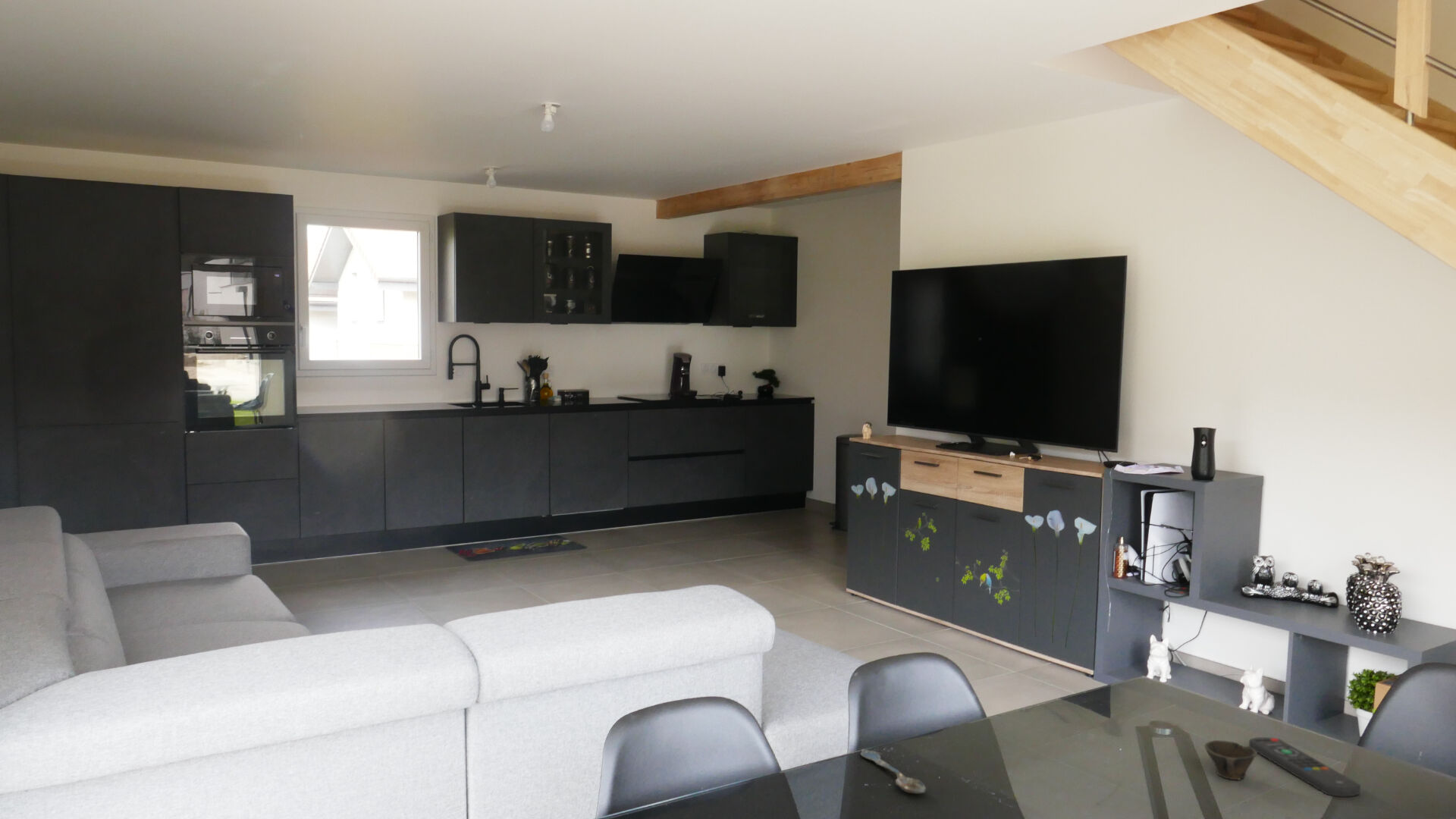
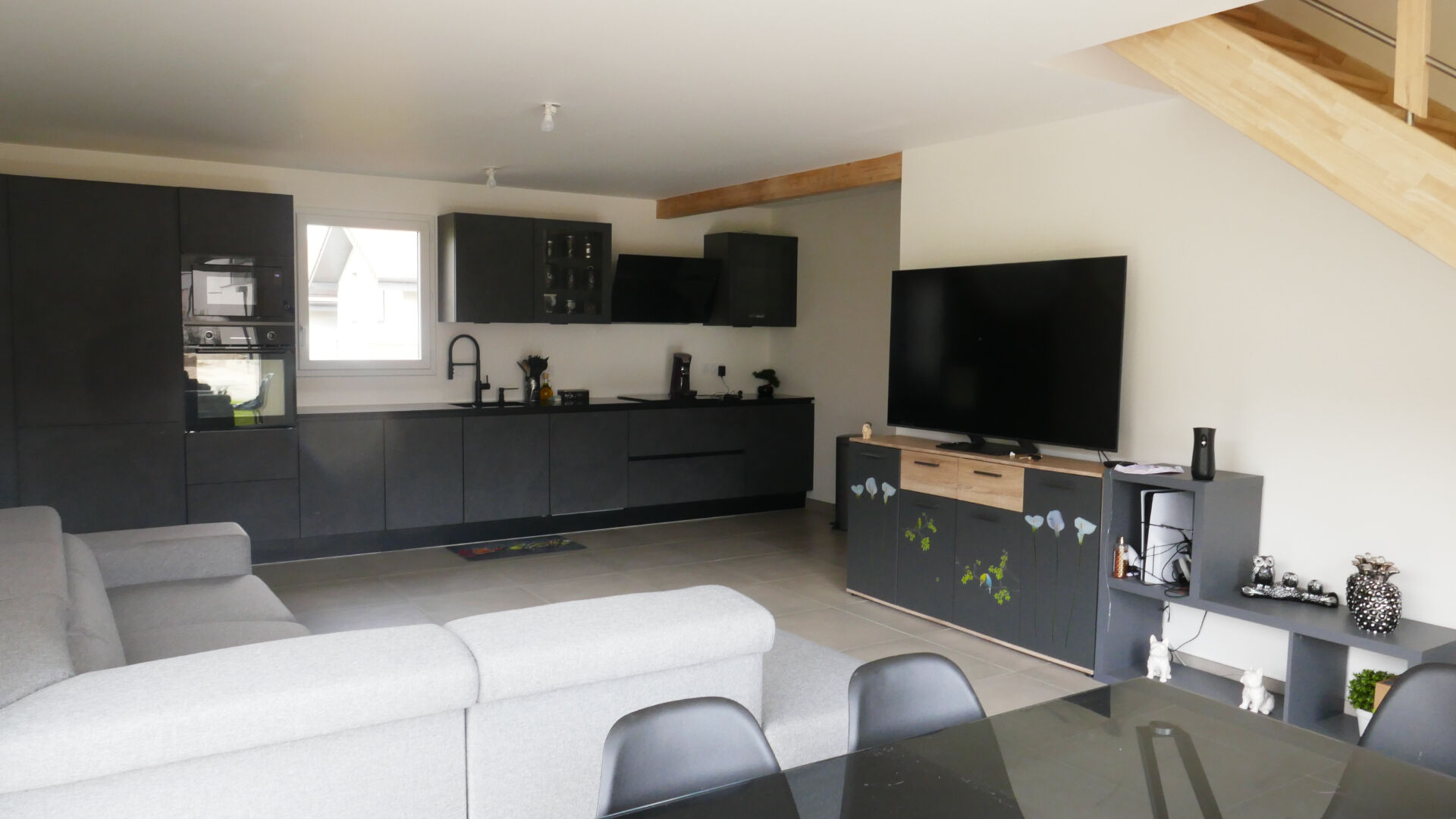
- cup (1229, 762)
- spoon (890, 770)
- remote control (1301, 764)
